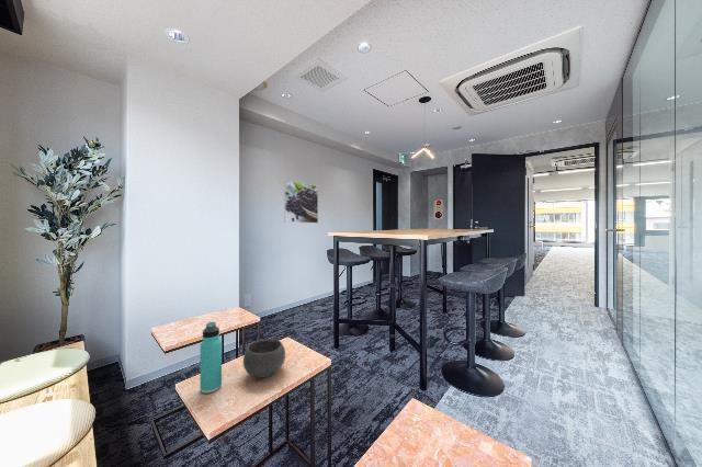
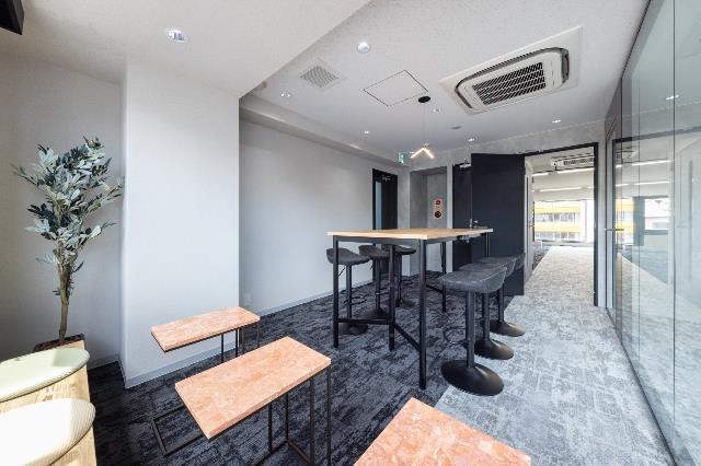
- thermos bottle (211, 355)
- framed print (302, 203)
- bowl (264, 358)
